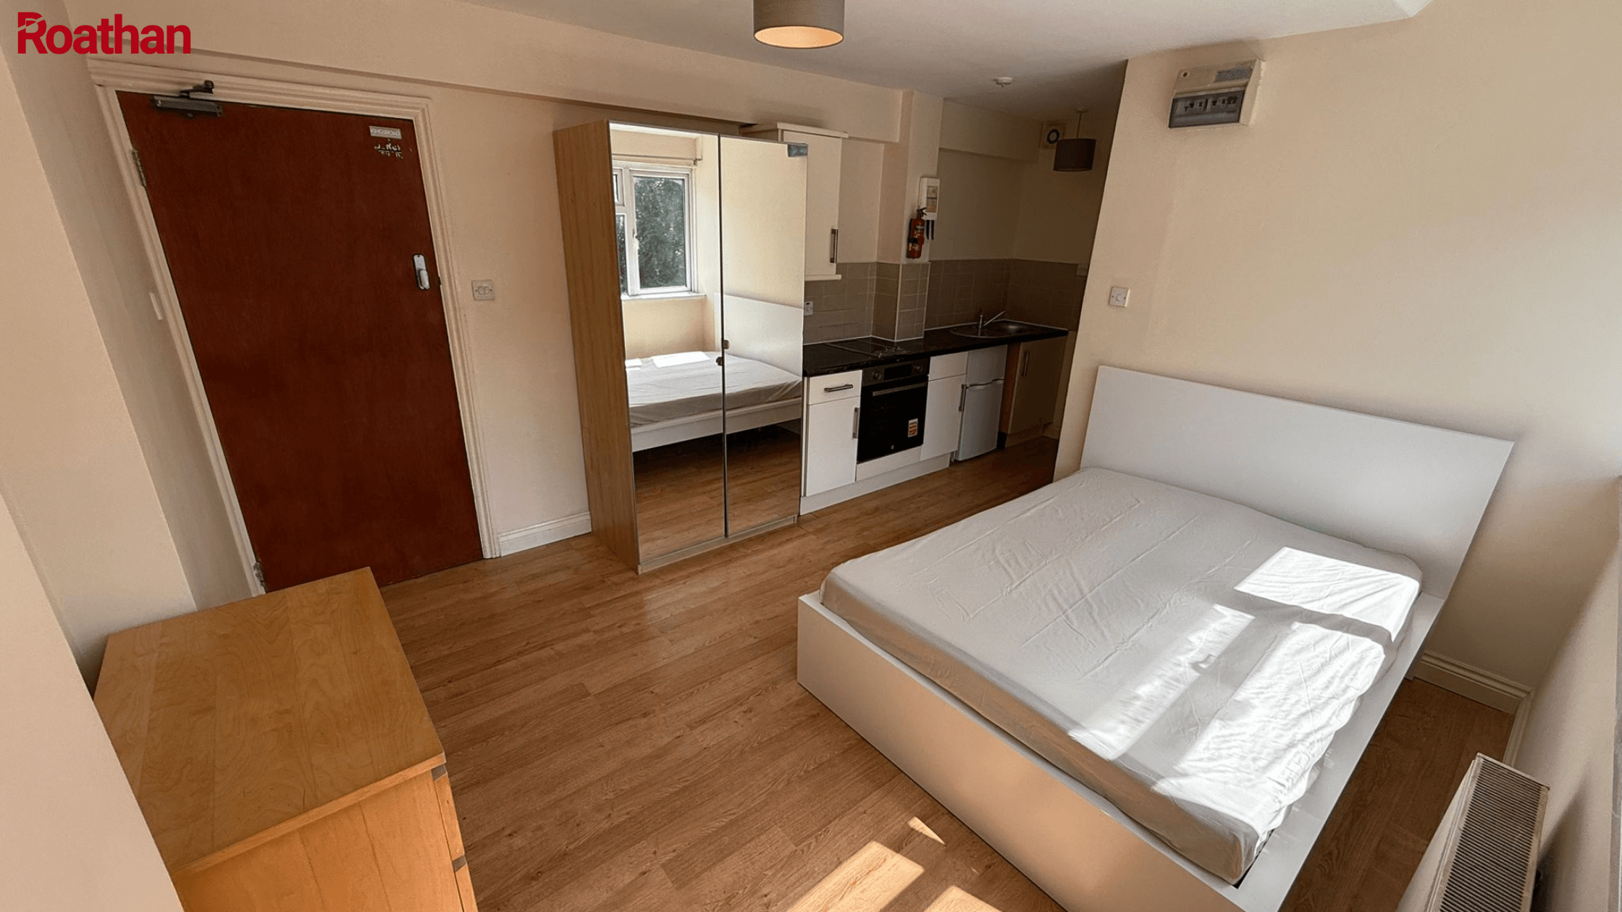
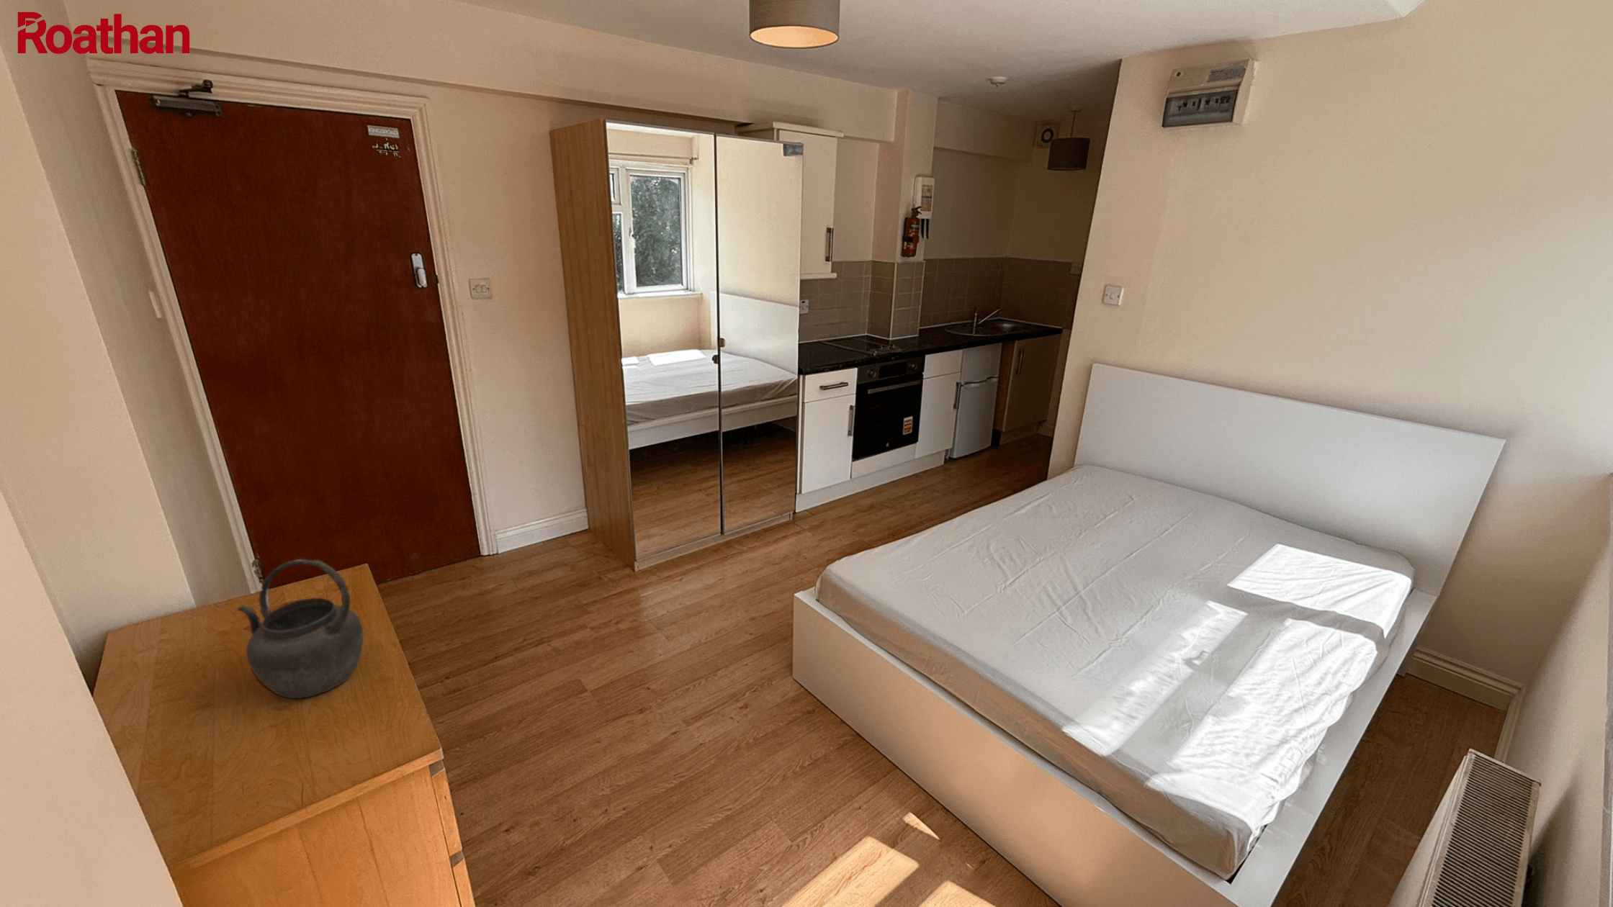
+ kettle (295, 621)
